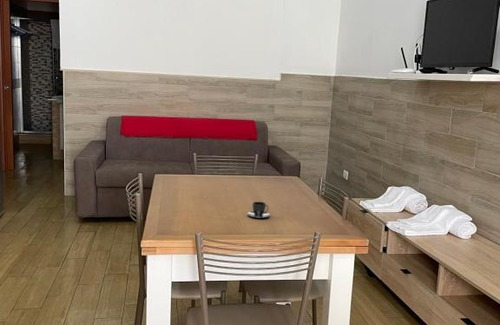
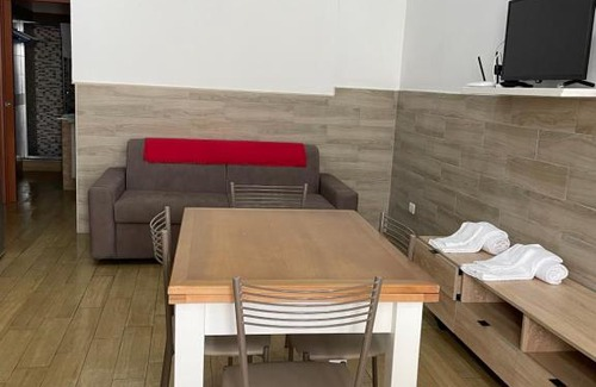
- teacup (258, 209)
